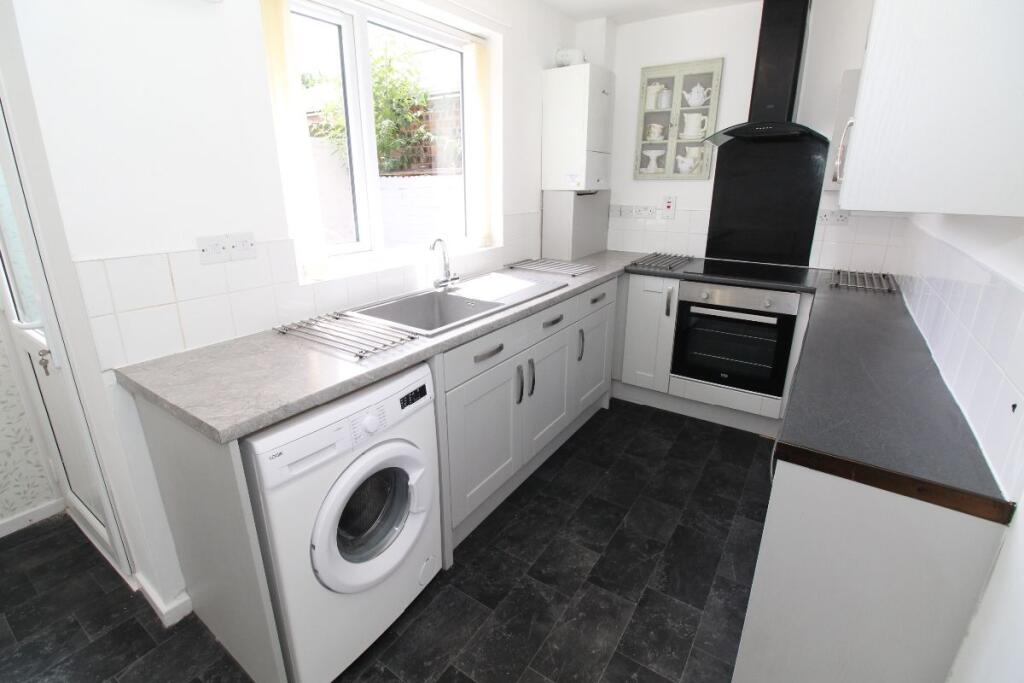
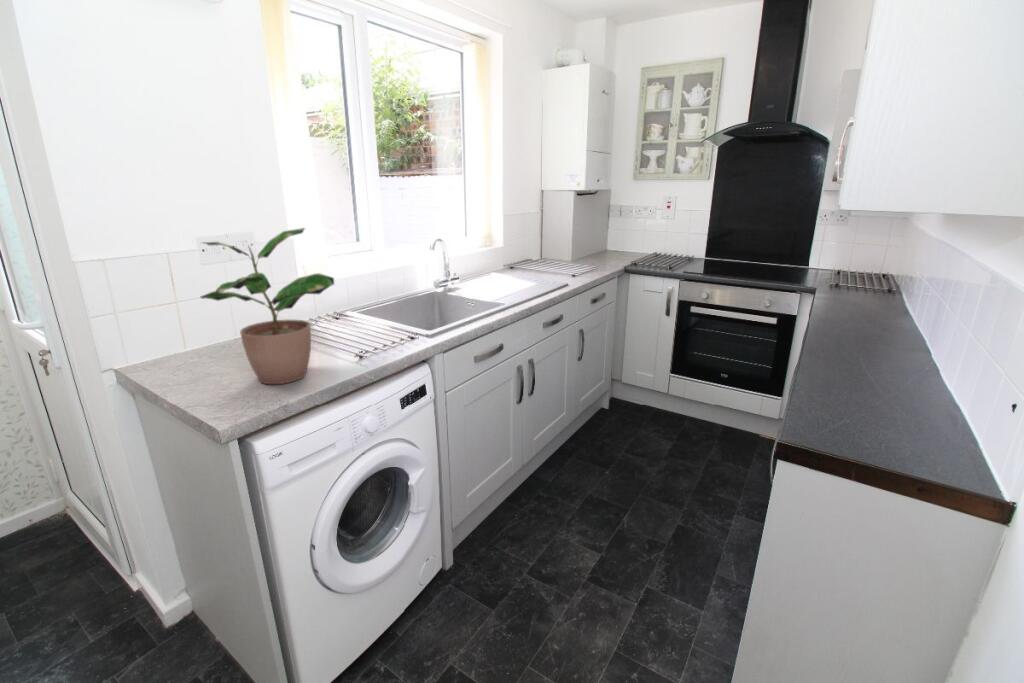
+ potted plant (268, 307)
